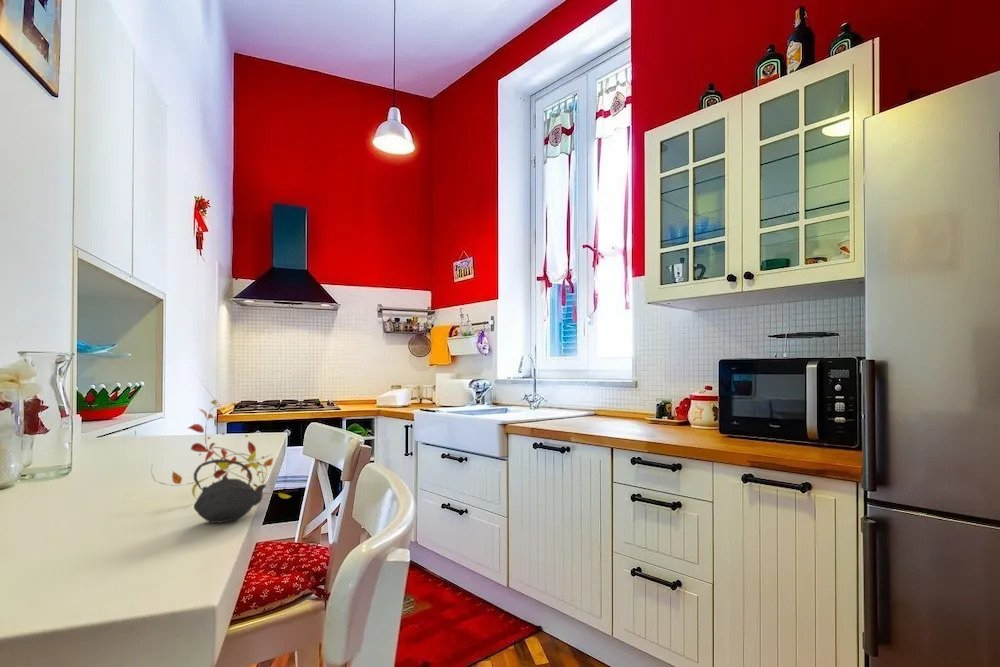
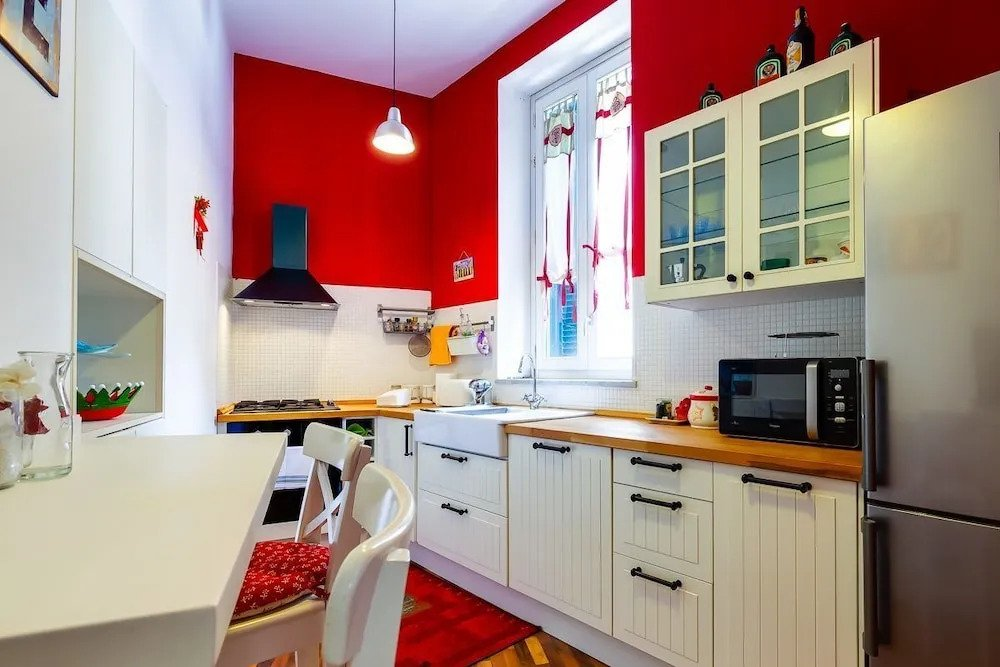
- teapot (223, 433)
